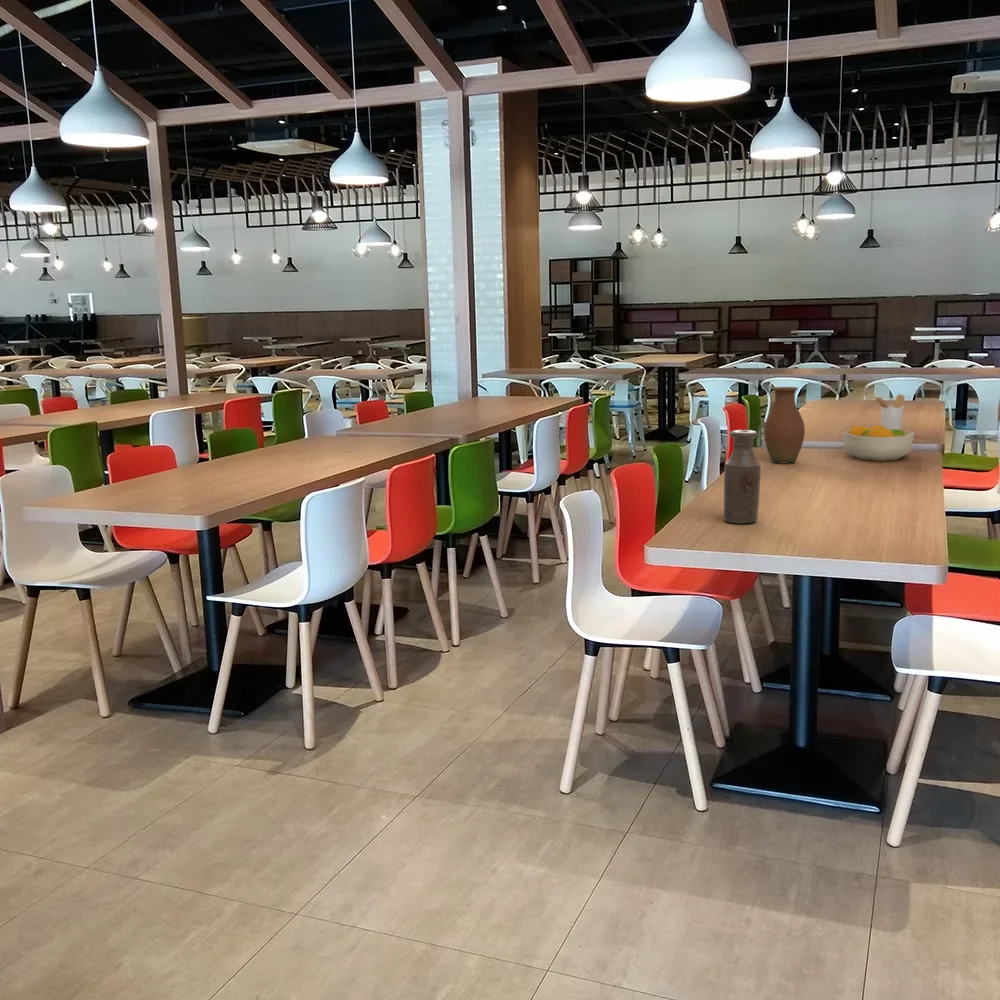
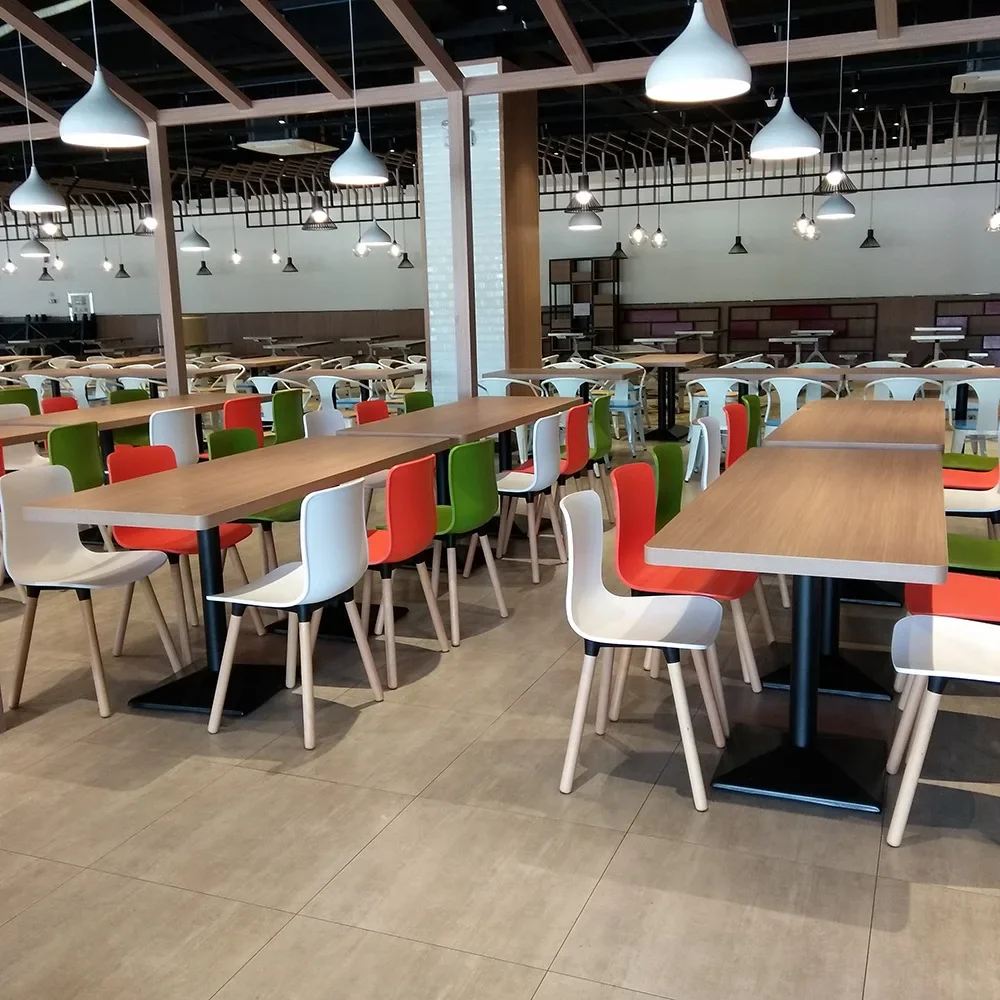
- fruit bowl (878, 439)
- utensil holder (887, 413)
- vase (784, 424)
- bottle (742, 476)
